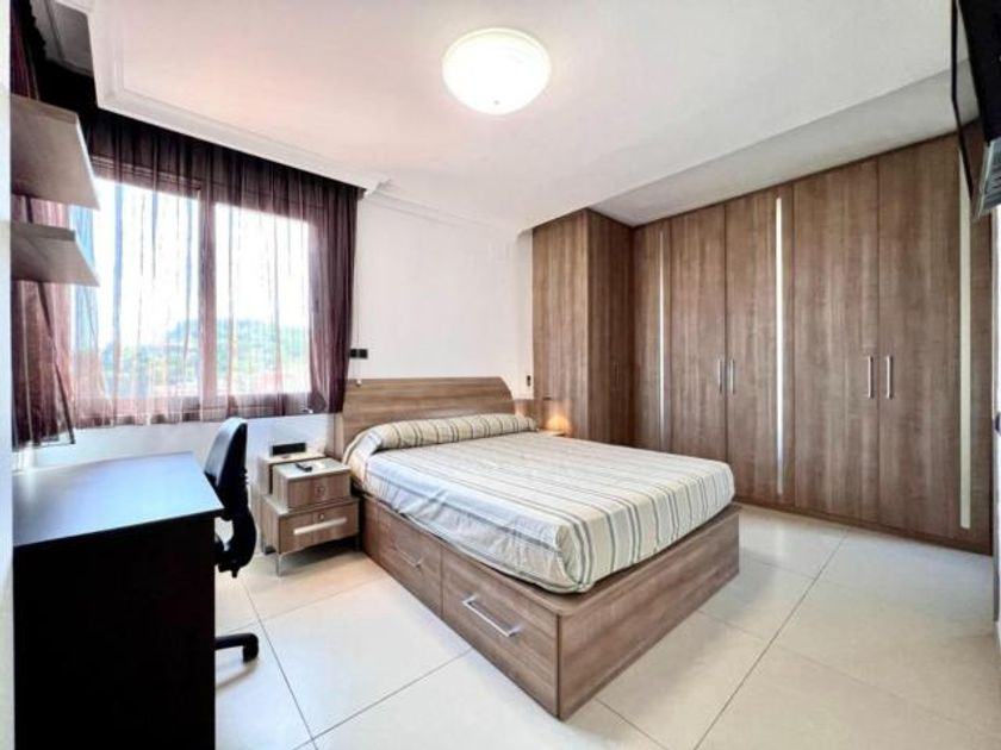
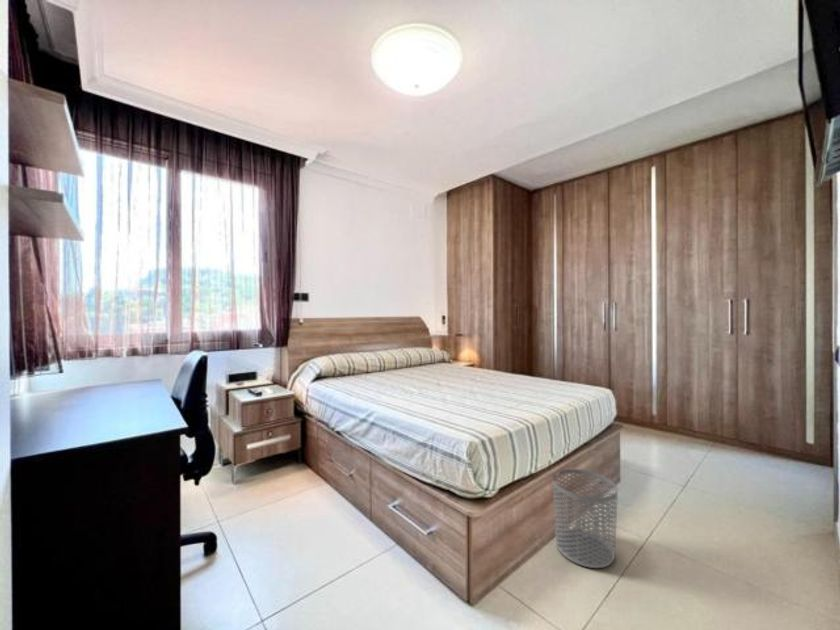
+ waste bin (584, 516)
